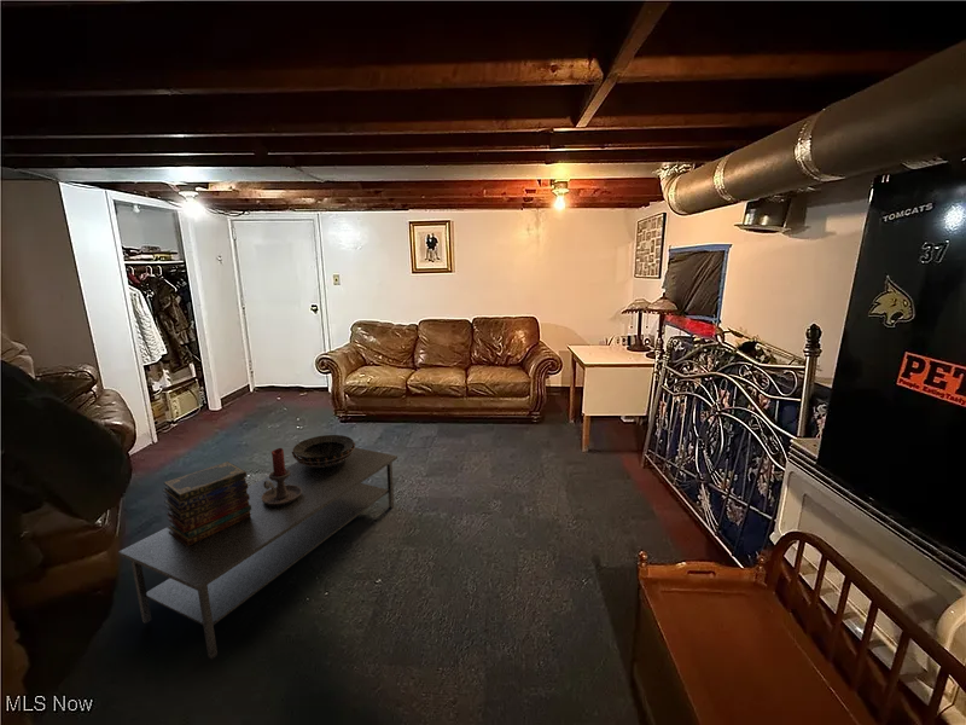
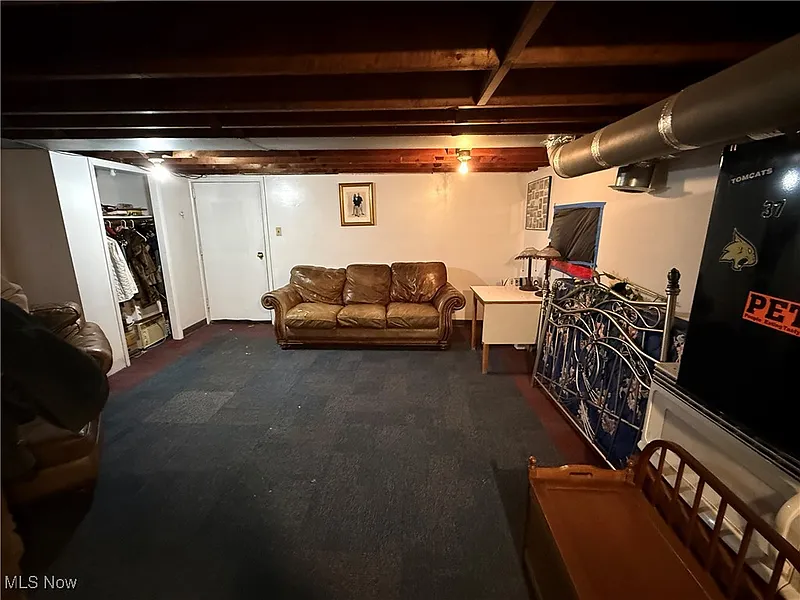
- book stack (208, 499)
- decorative bowl (325, 453)
- candle holder (277, 471)
- coffee table (289, 524)
